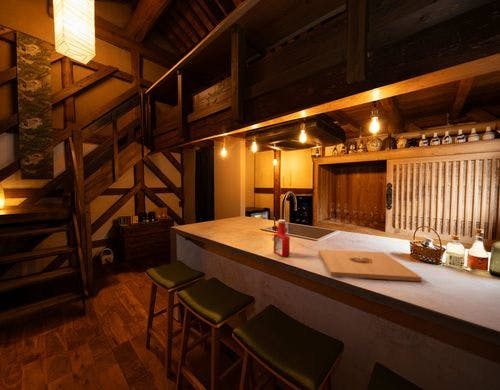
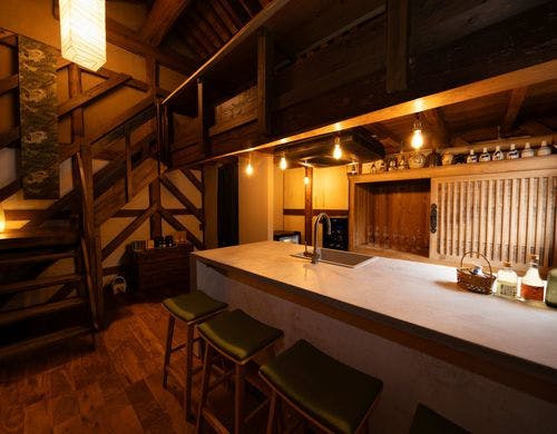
- soap bottle (281, 237)
- platter (360, 261)
